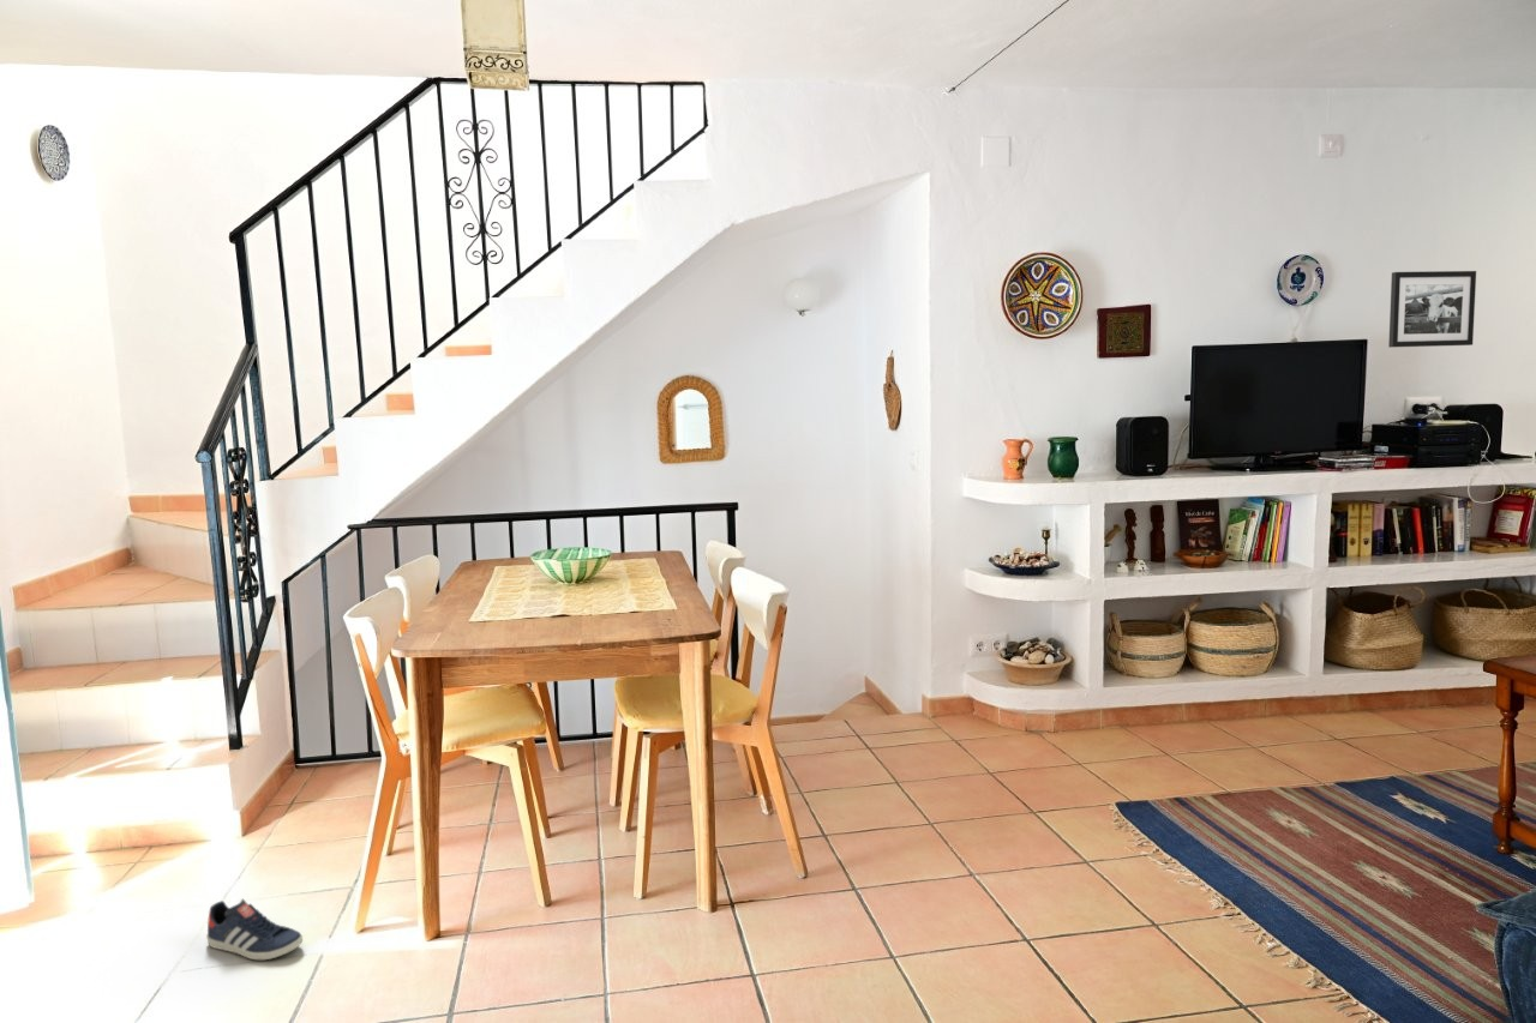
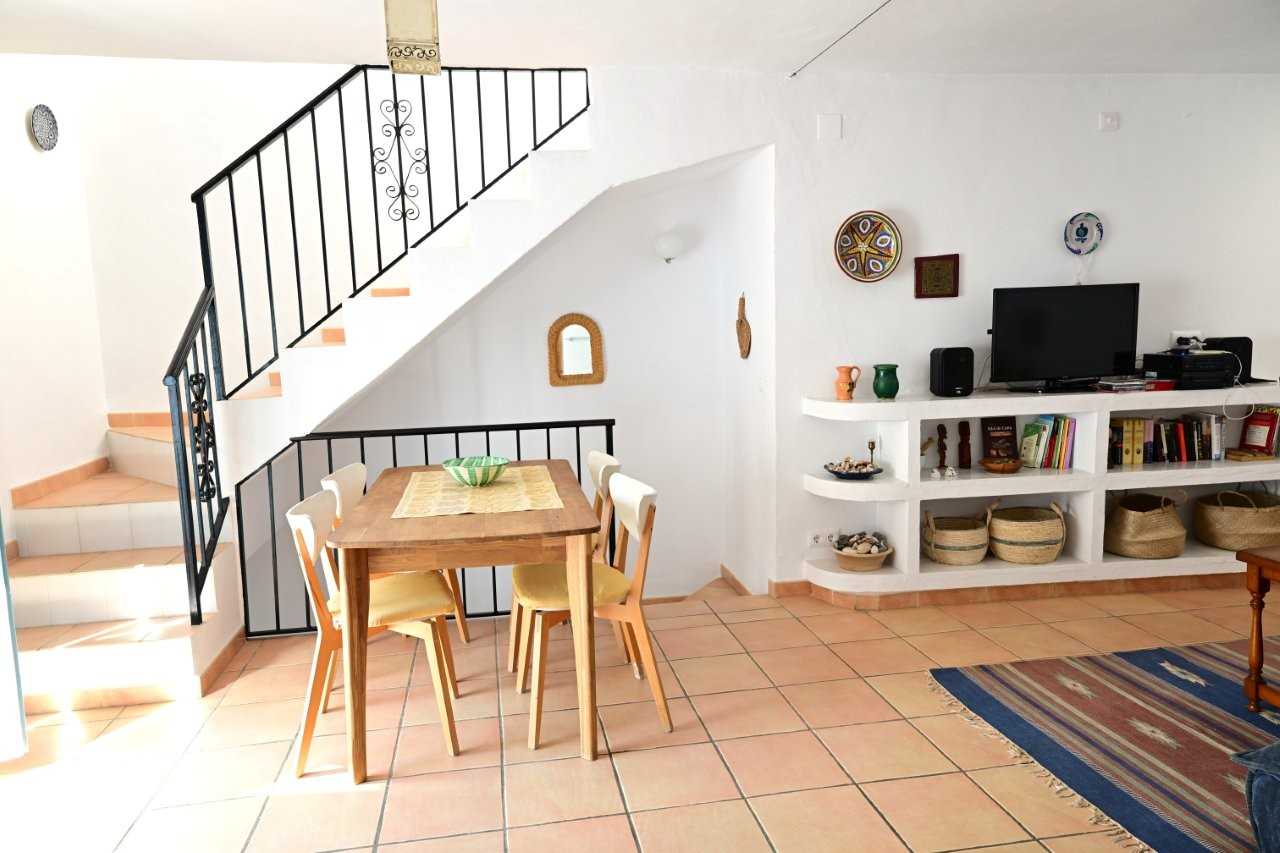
- sneaker (251, 926)
- picture frame (1432, 308)
